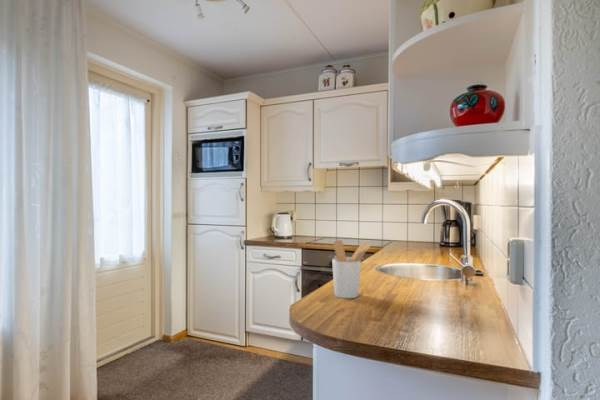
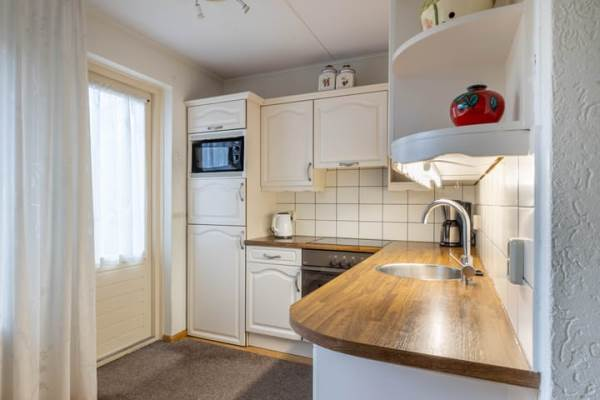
- utensil holder (352, 267)
